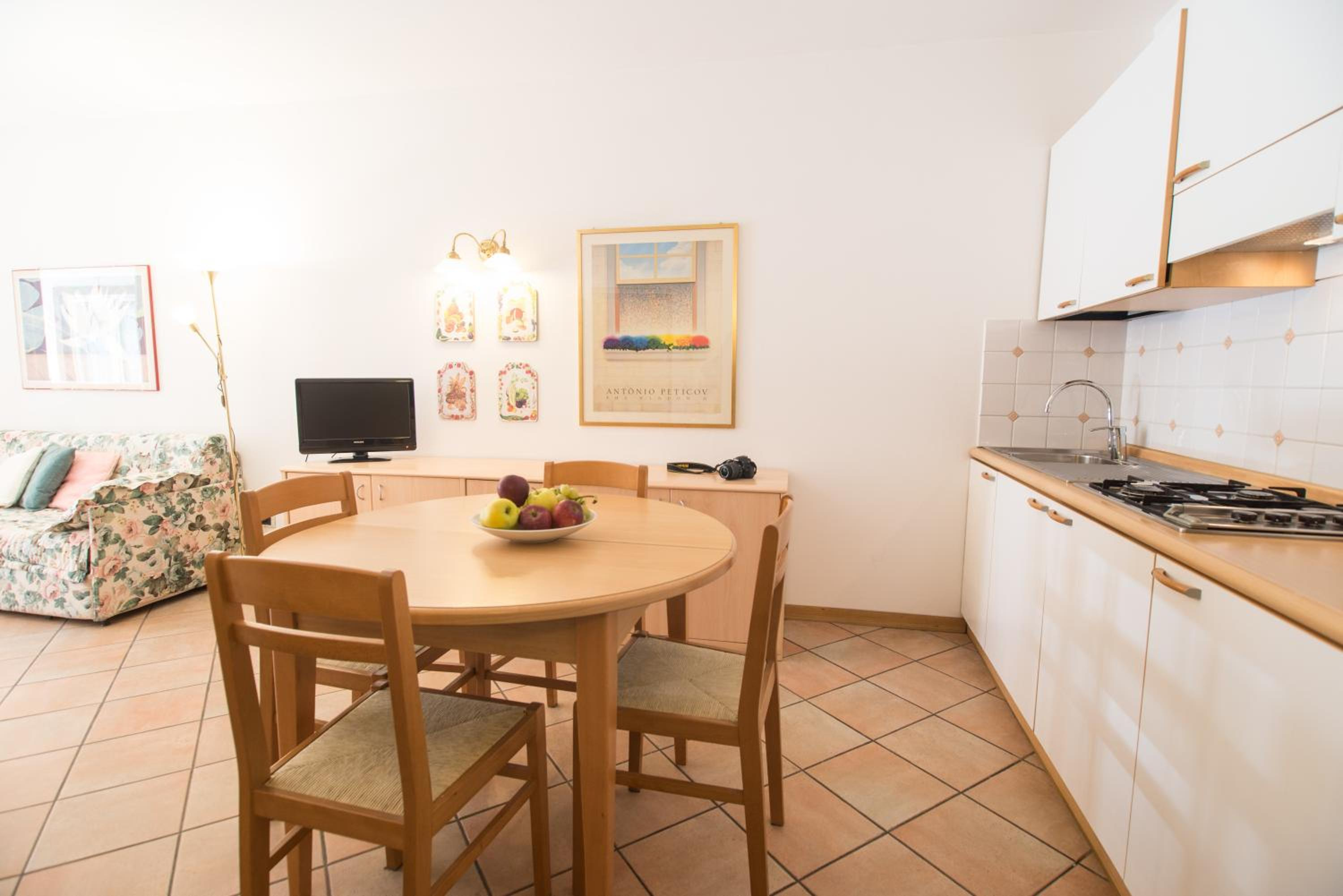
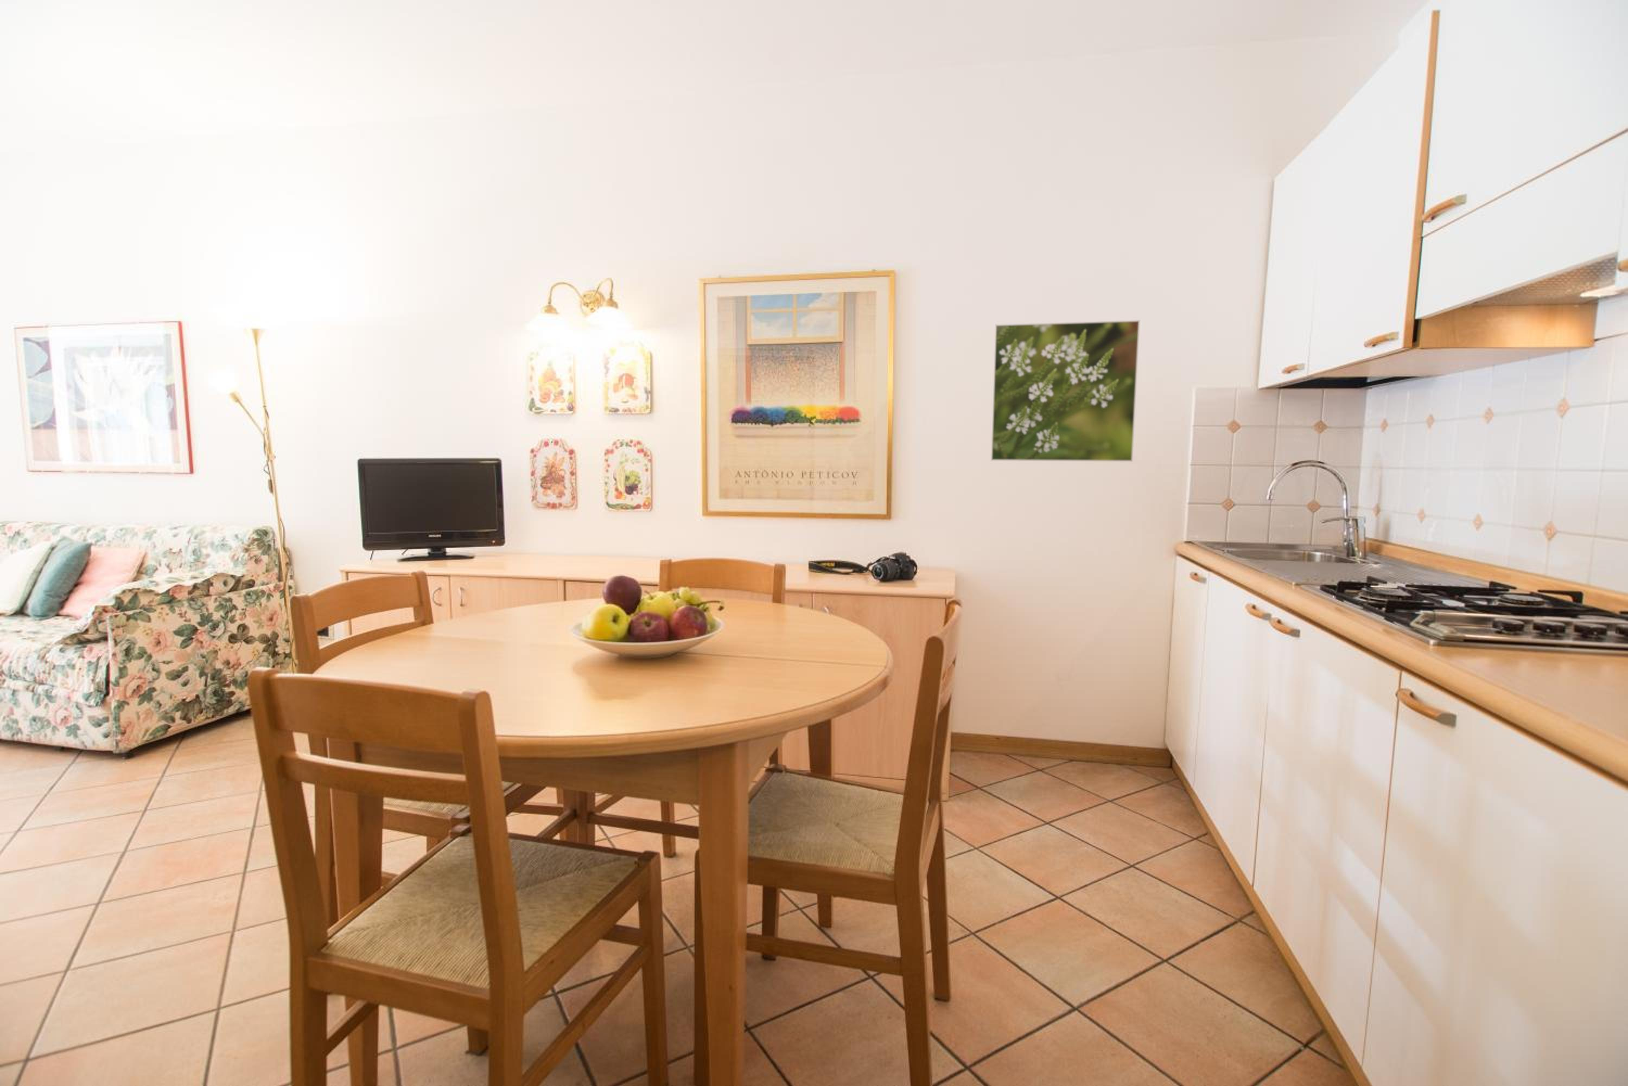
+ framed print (1063, 393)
